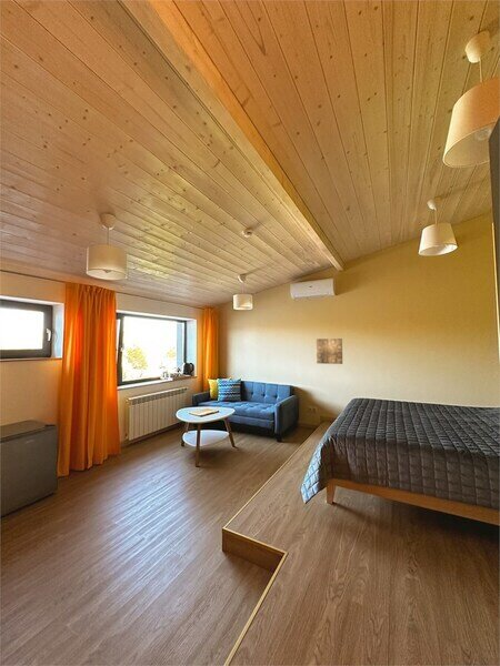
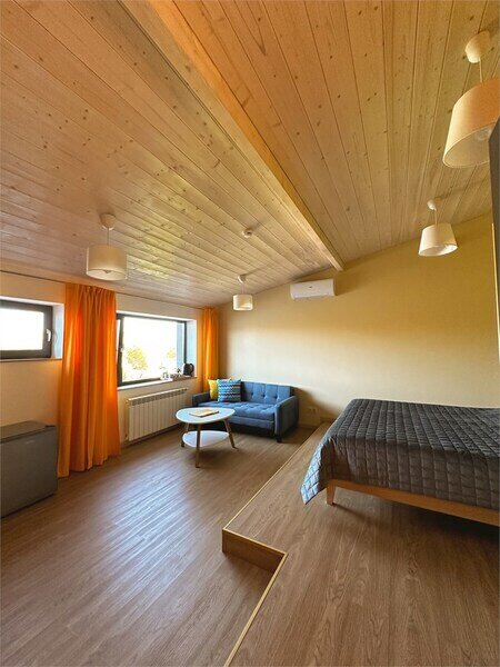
- wall art (329, 351)
